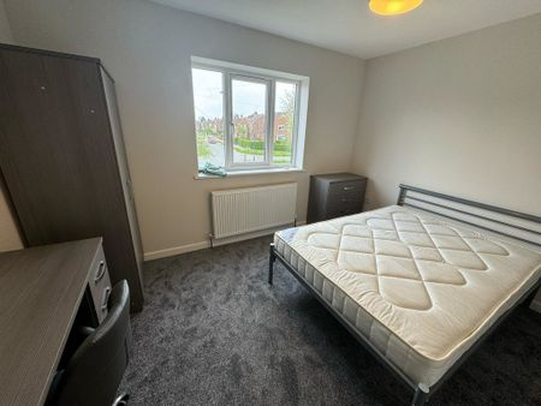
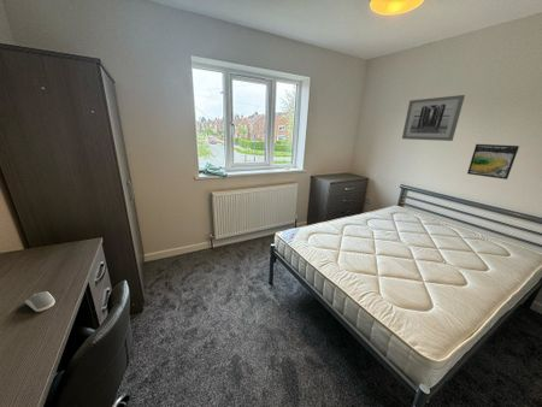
+ computer mouse (40, 299)
+ wall art (429, 119)
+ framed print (490, 160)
